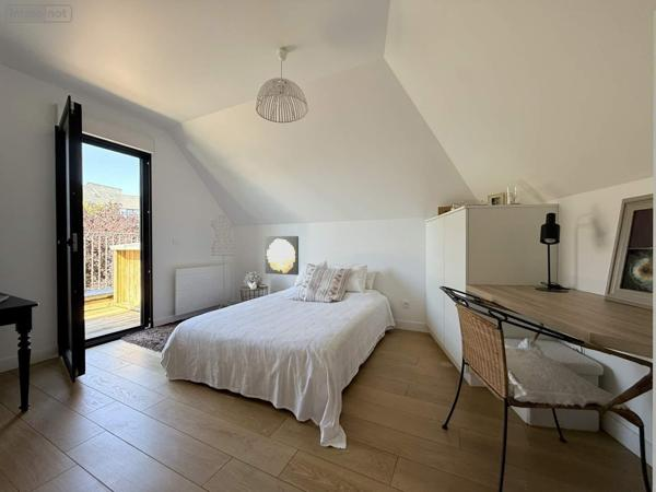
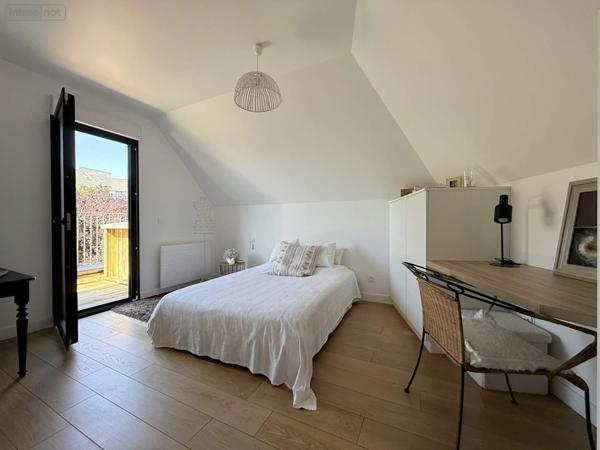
- wall art (281, 255)
